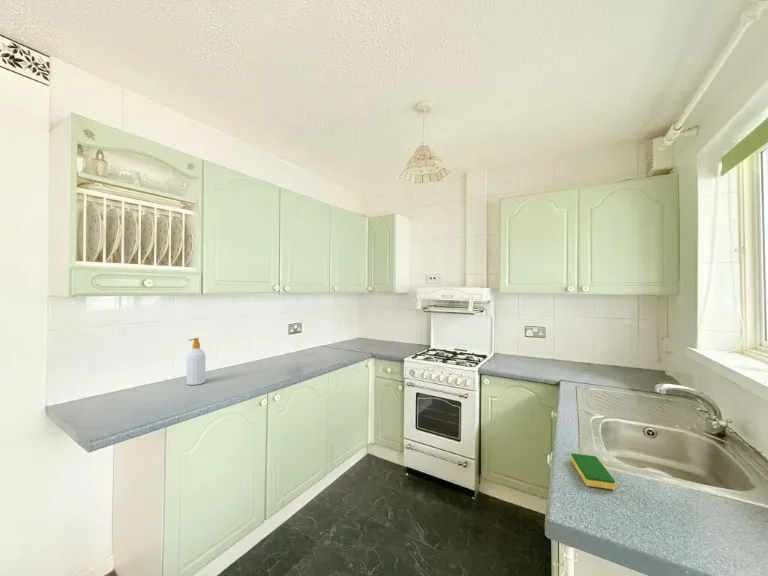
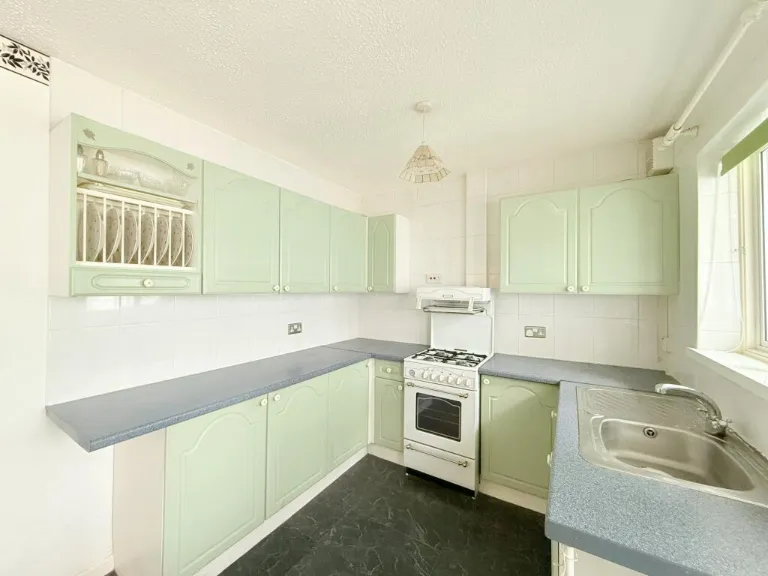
- dish sponge (591, 470)
- soap bottle (195, 360)
